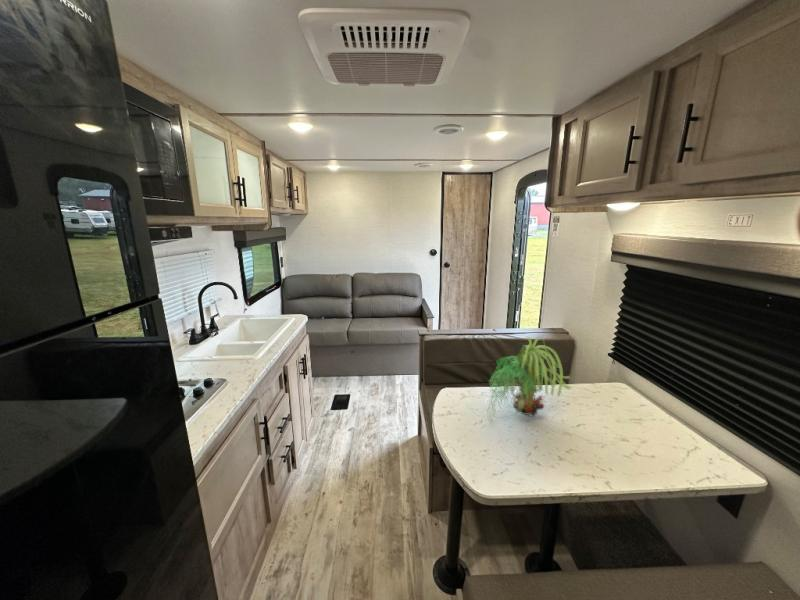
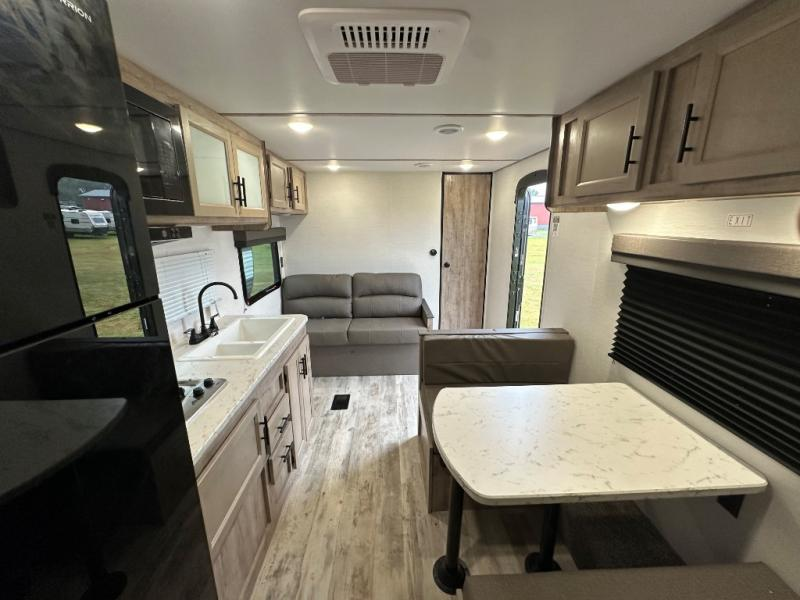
- plant (531, 378)
